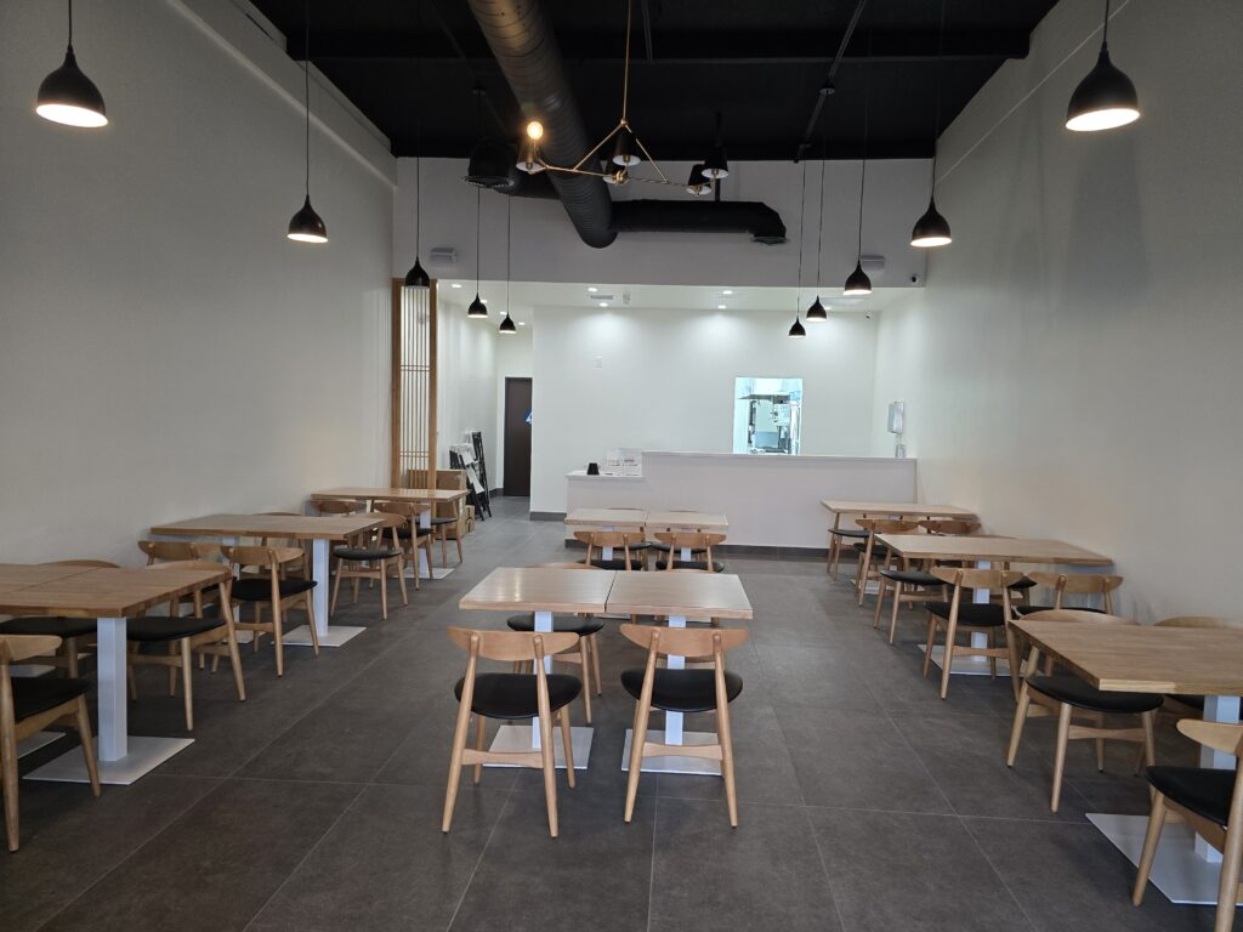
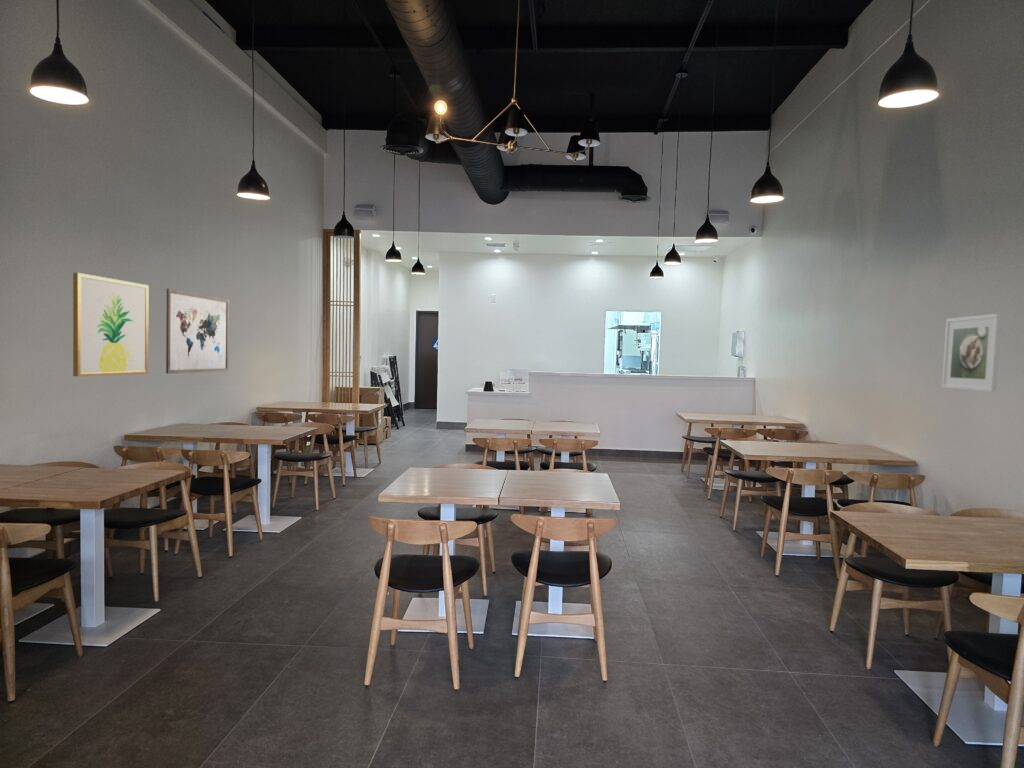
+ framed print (969, 353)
+ wall art (200, 333)
+ wall art (113, 327)
